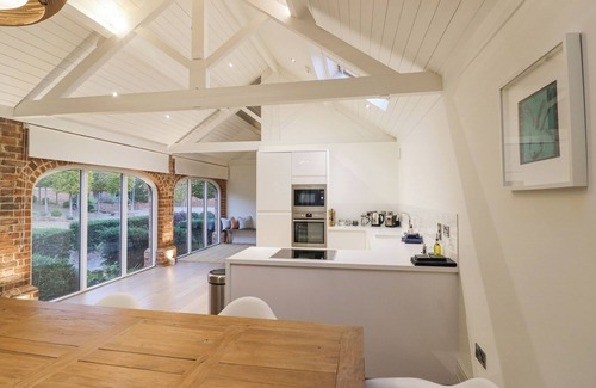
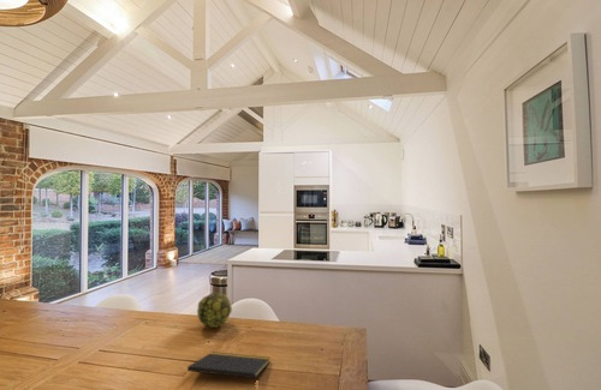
+ notepad (231, 364)
+ decorative ball (214, 310)
